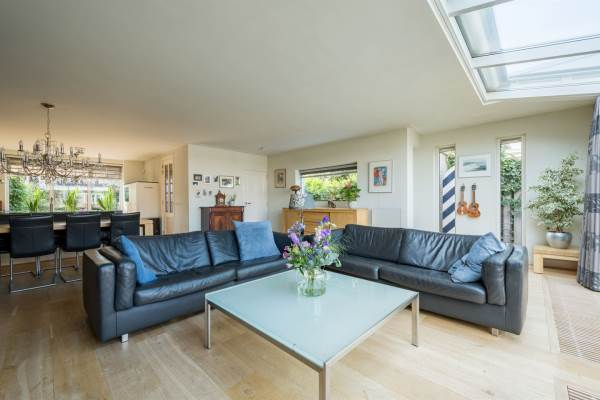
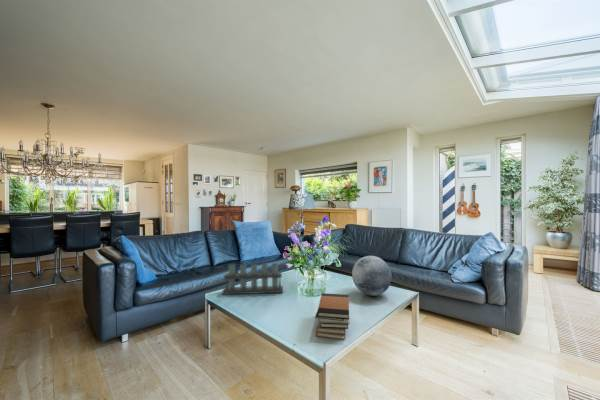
+ candle holder (253, 278)
+ decorative orb (371, 275)
+ book stack (333, 314)
